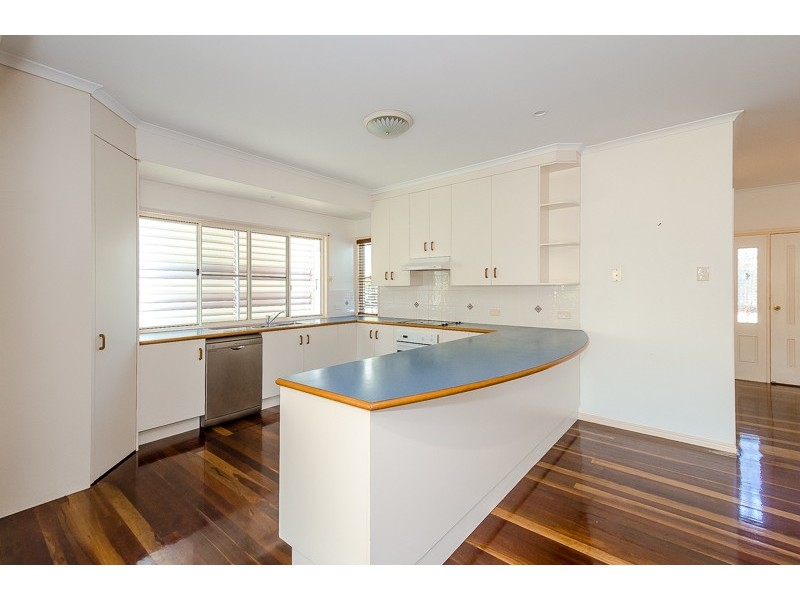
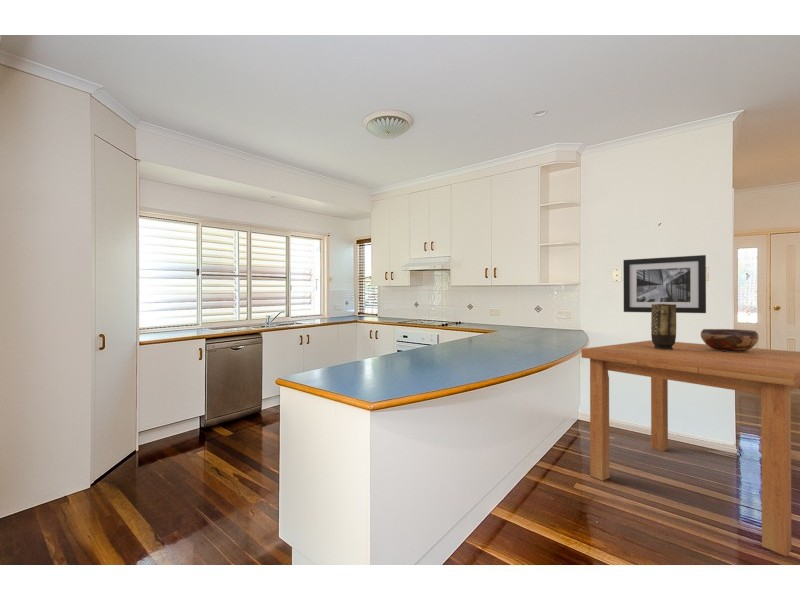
+ decorative bowl (728, 339)
+ vase (663, 326)
+ dining table (705, 385)
+ wall art (662, 285)
